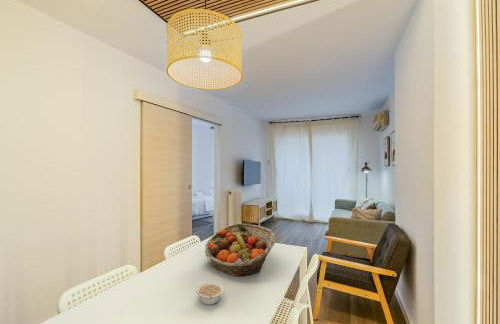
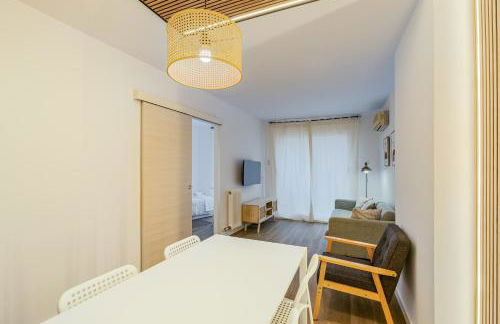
- fruit basket (239, 247)
- legume (210, 293)
